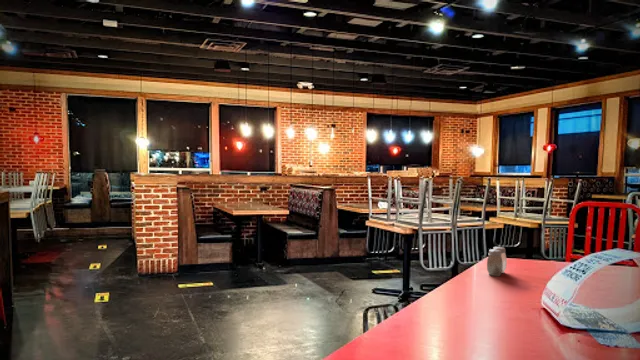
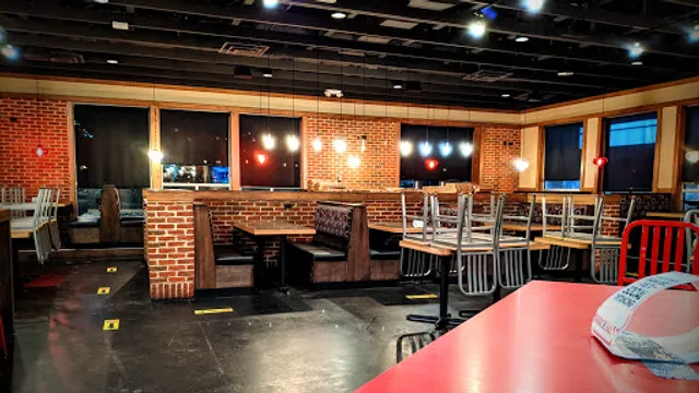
- salt and pepper shaker (496, 260)
